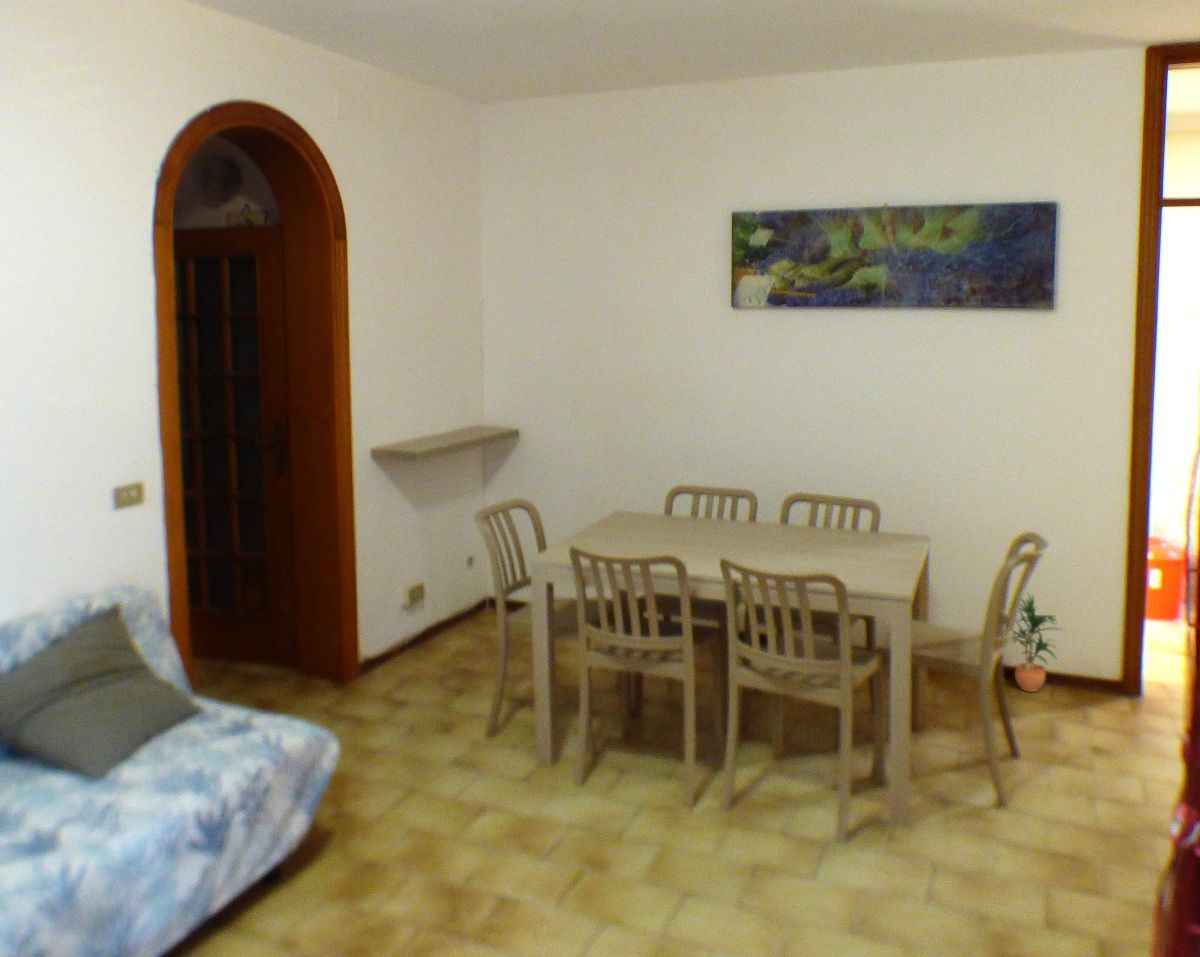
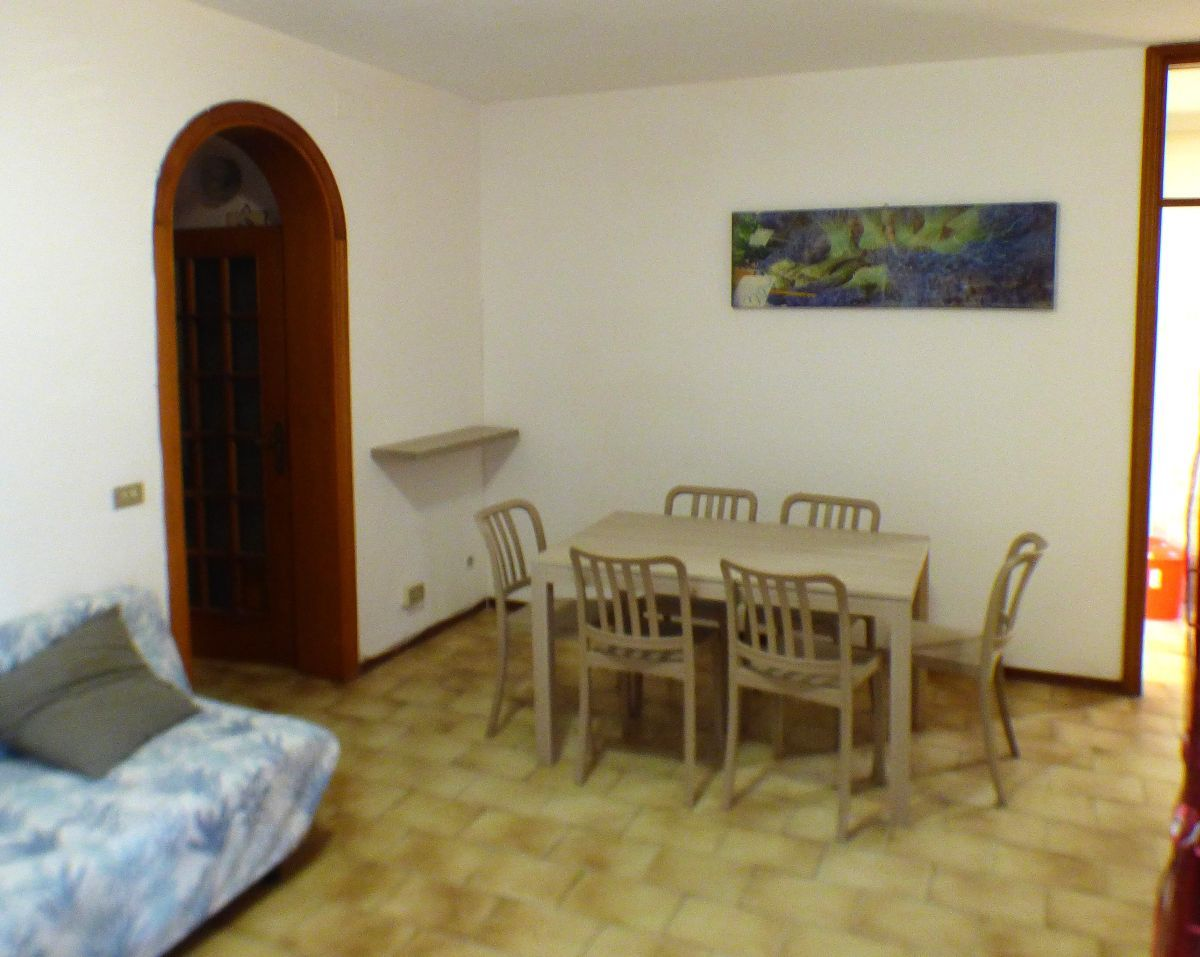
- potted plant (1034, 642)
